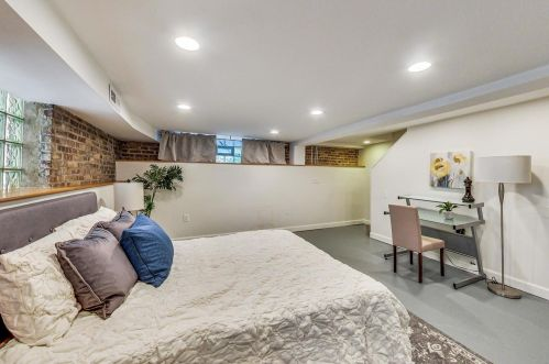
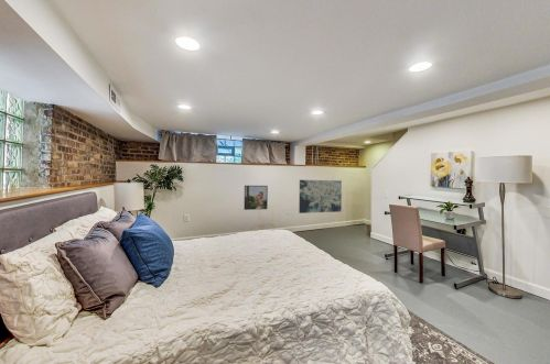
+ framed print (256, 197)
+ wall art (321, 196)
